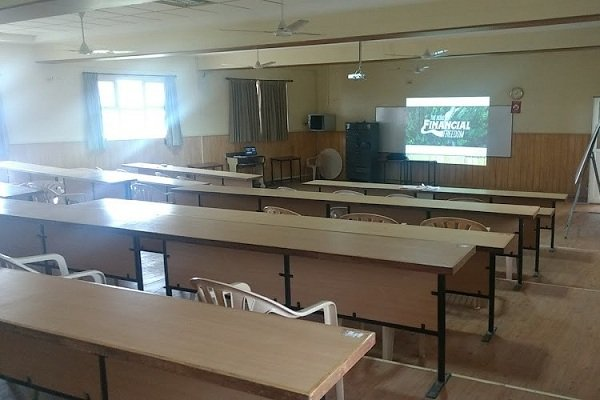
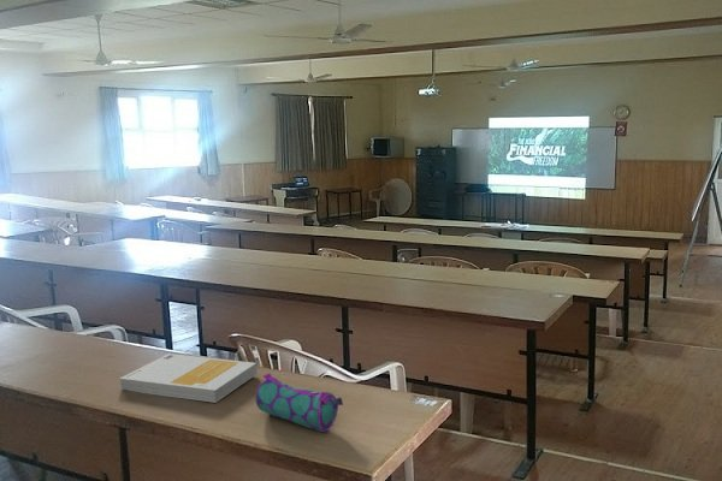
+ book (190, 375)
+ pencil case (296, 402)
